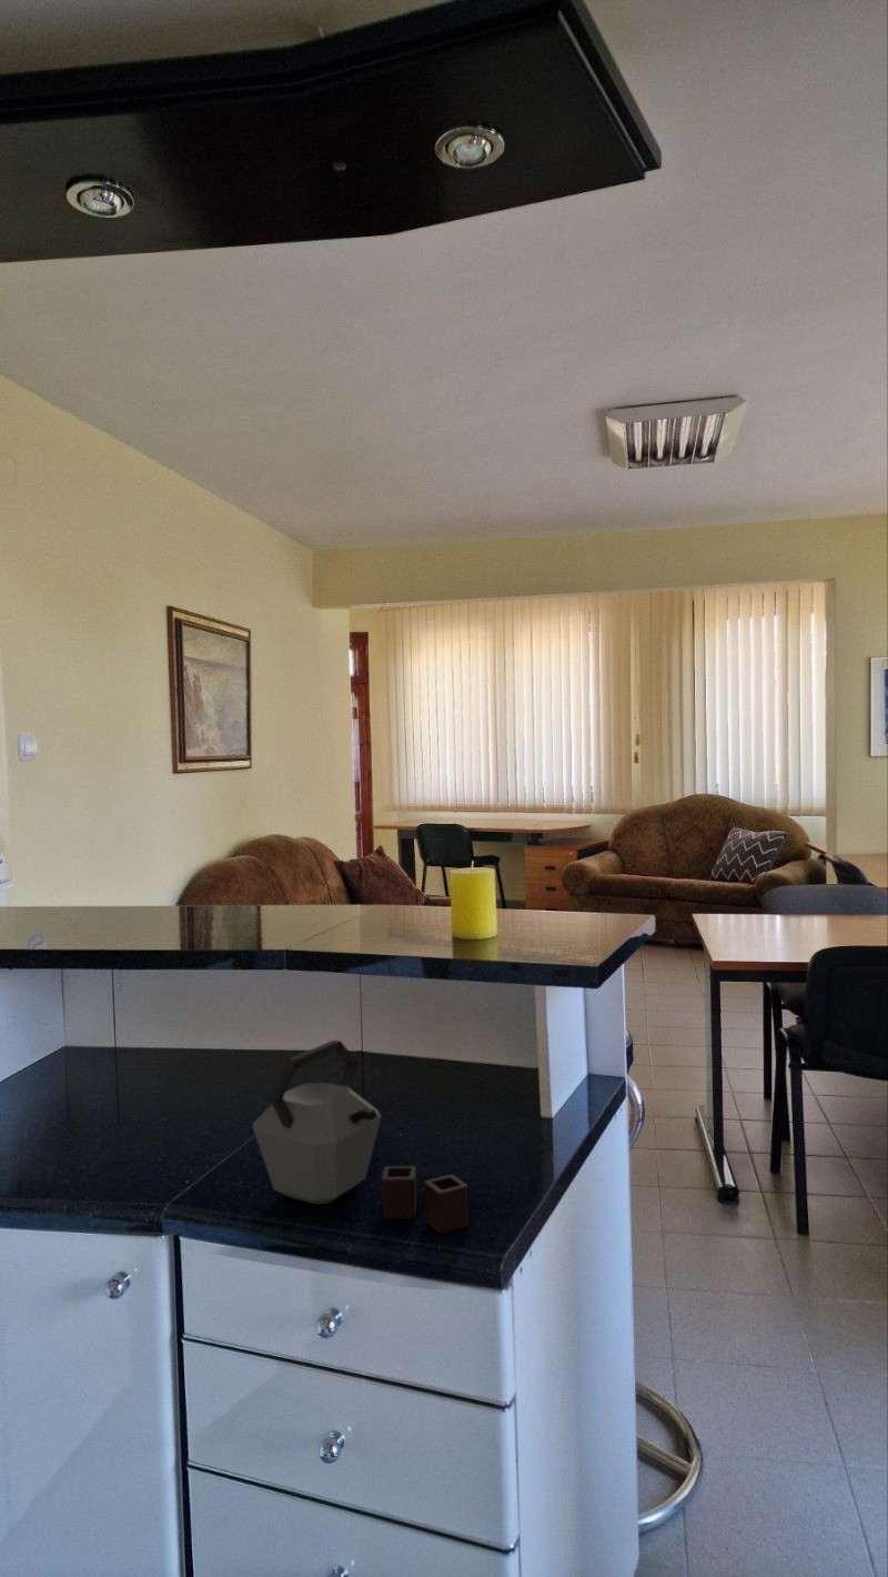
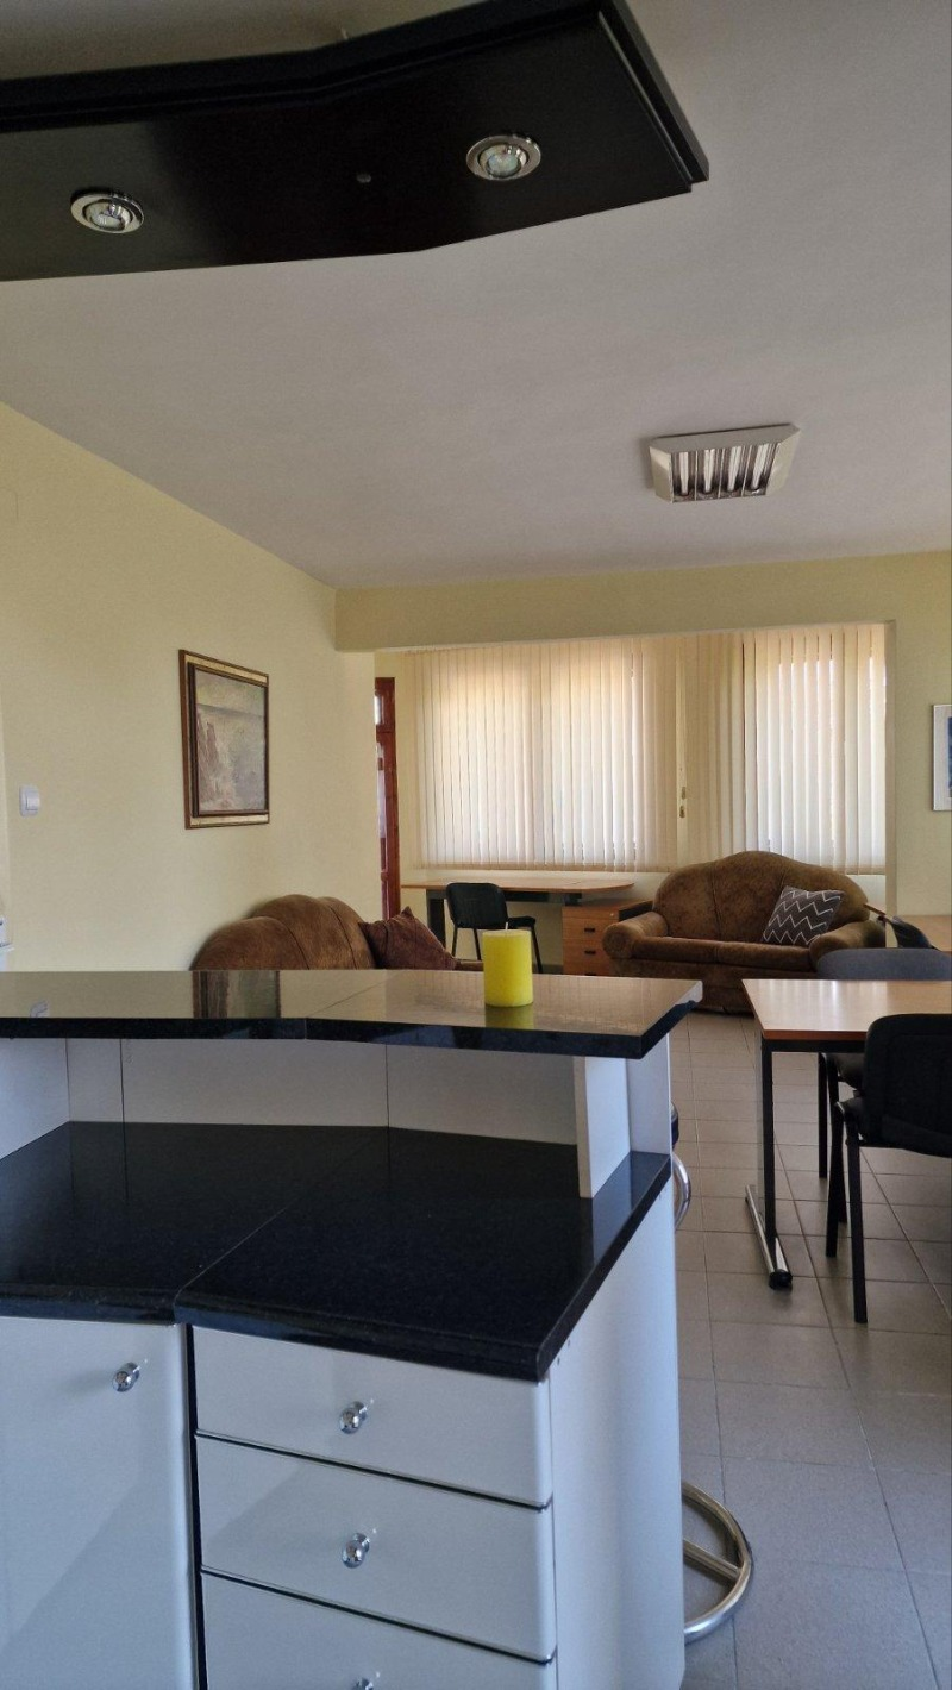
- kettle (364, 1131)
